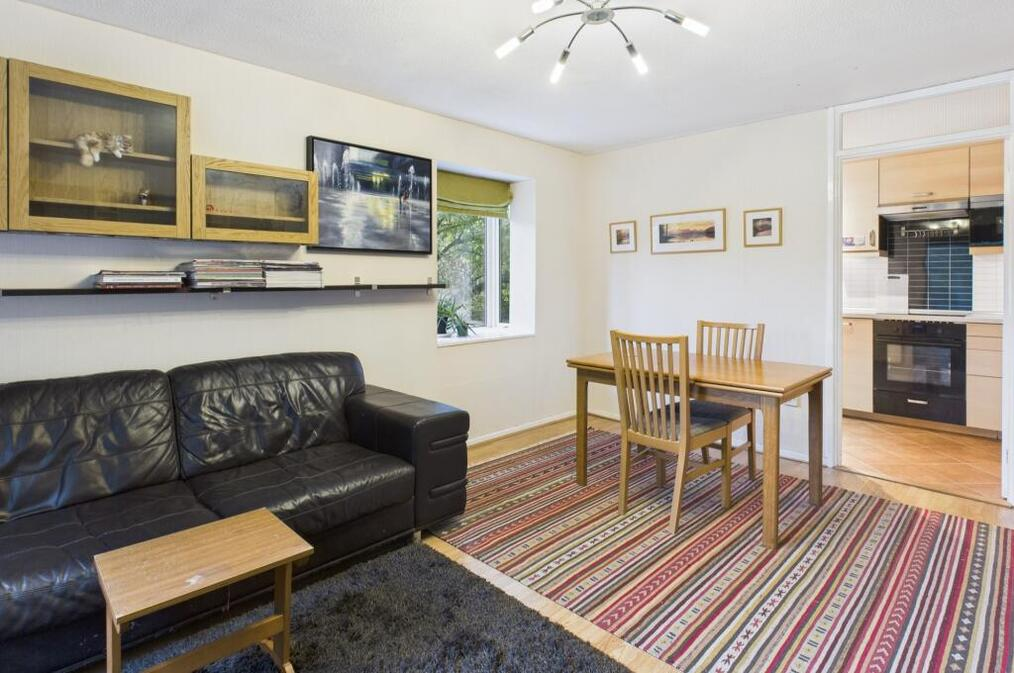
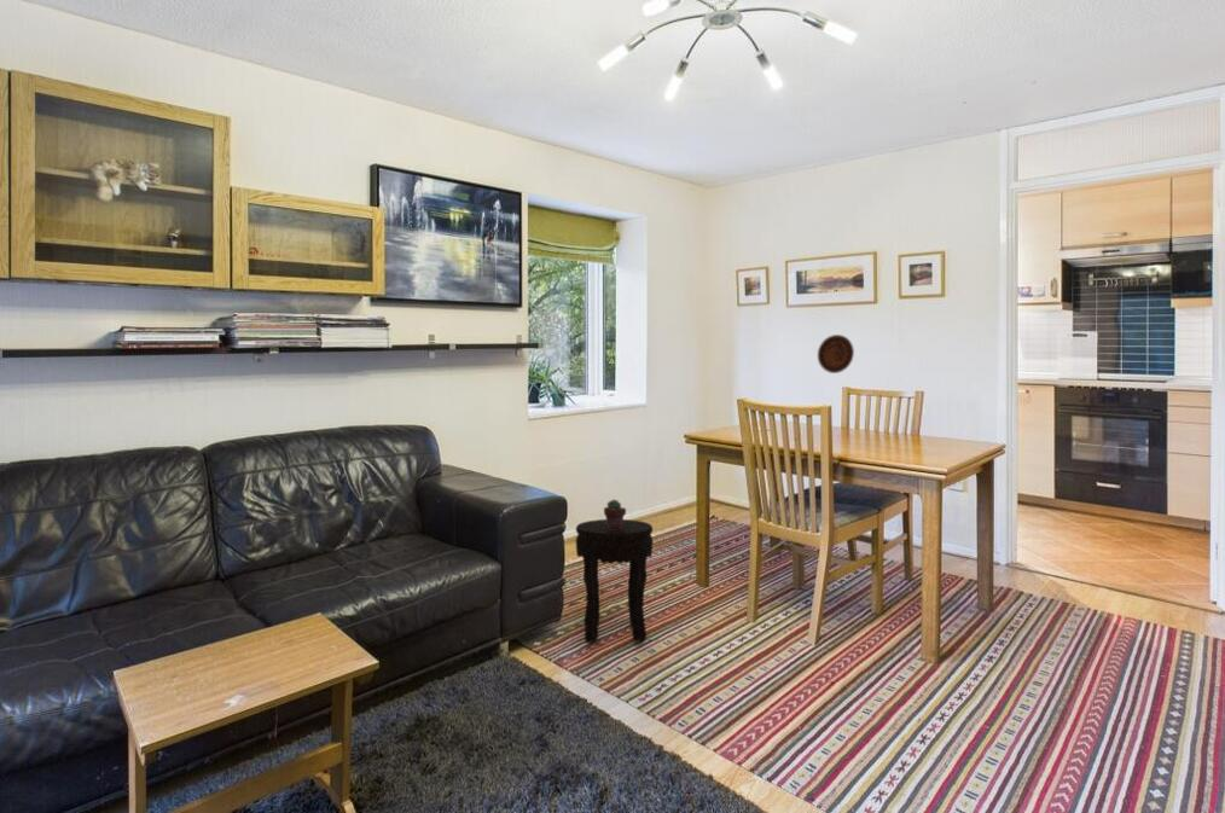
+ potted succulent (614, 513)
+ side table (628, 579)
+ decorative plate (835, 354)
